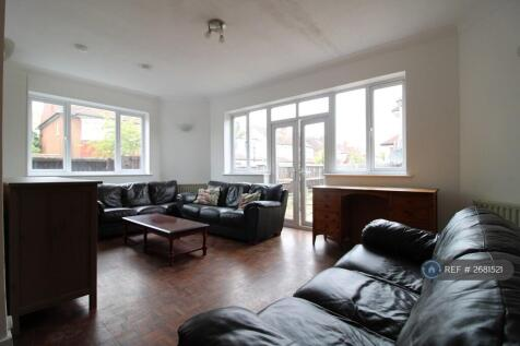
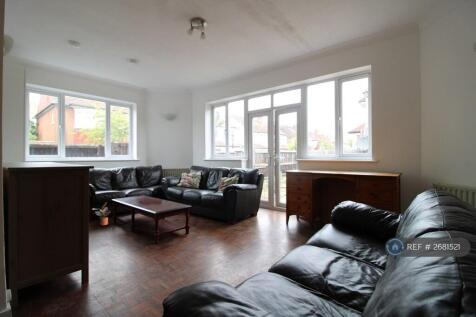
+ potted plant (101, 214)
